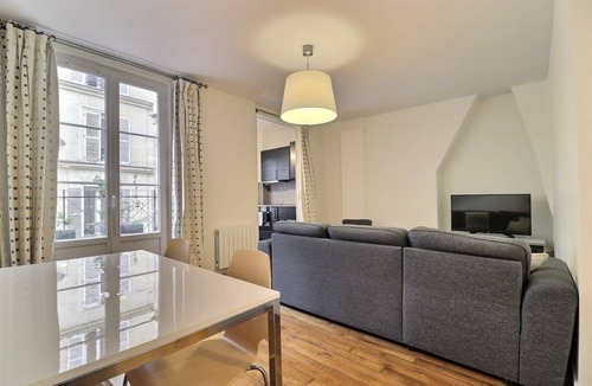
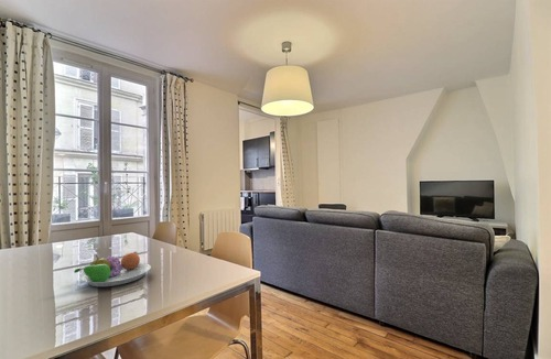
+ fruit bowl (115, 265)
